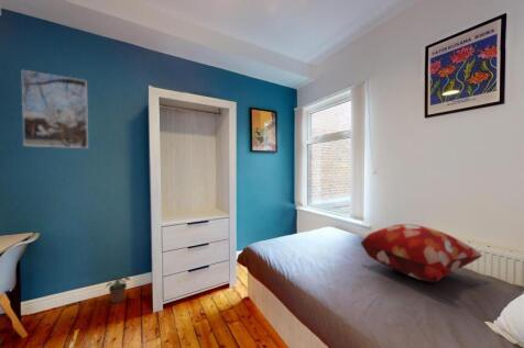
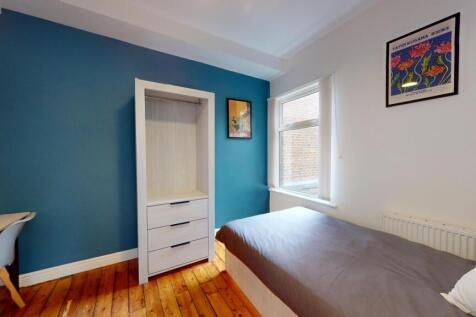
- potted plant (118, 289)
- decorative pillow (416, 248)
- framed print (56, 111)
